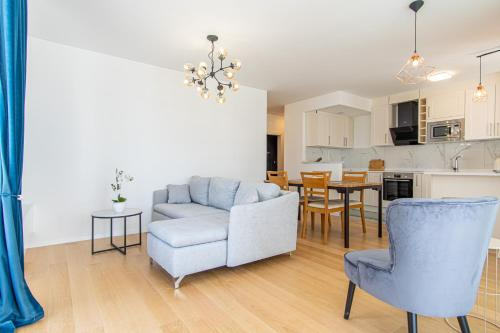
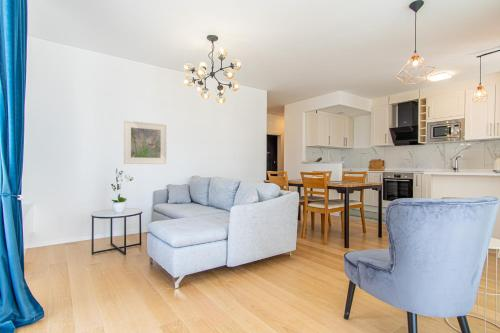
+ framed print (146, 143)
